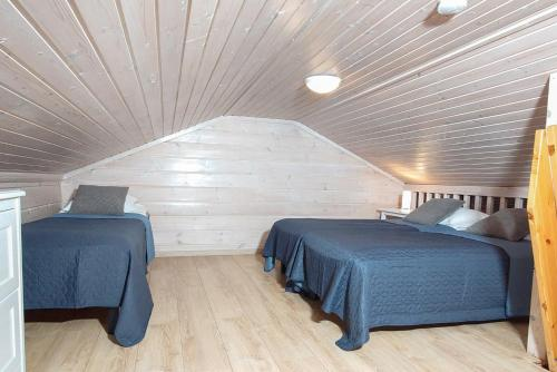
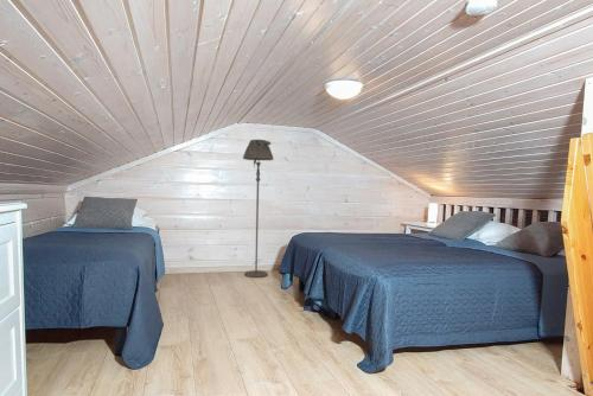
+ floor lamp (256, 207)
